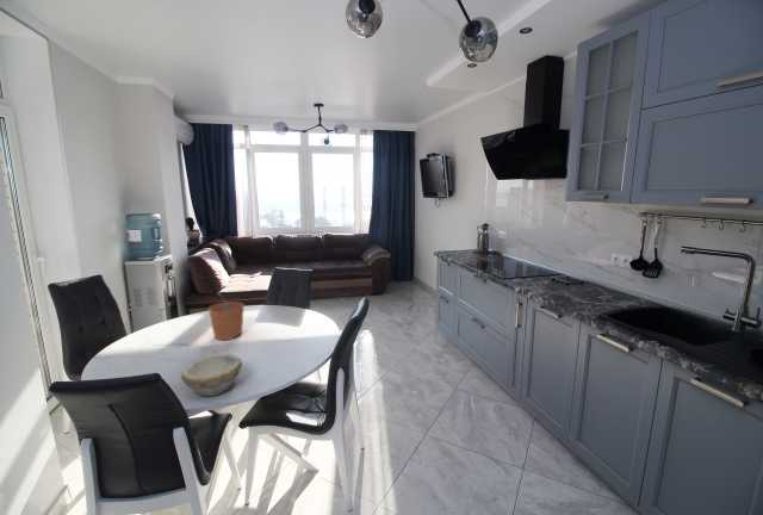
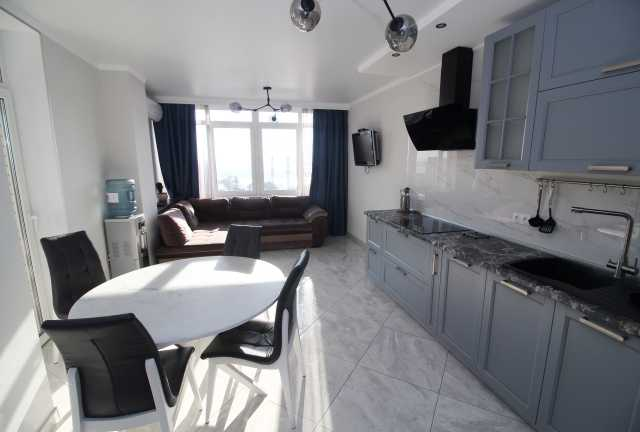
- plant pot (227, 312)
- bowl (212, 376)
